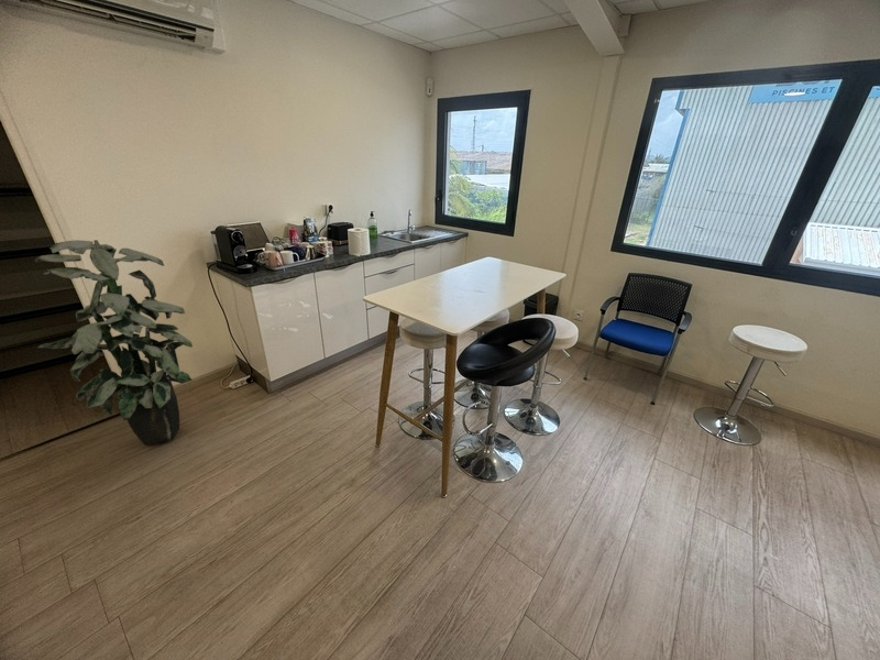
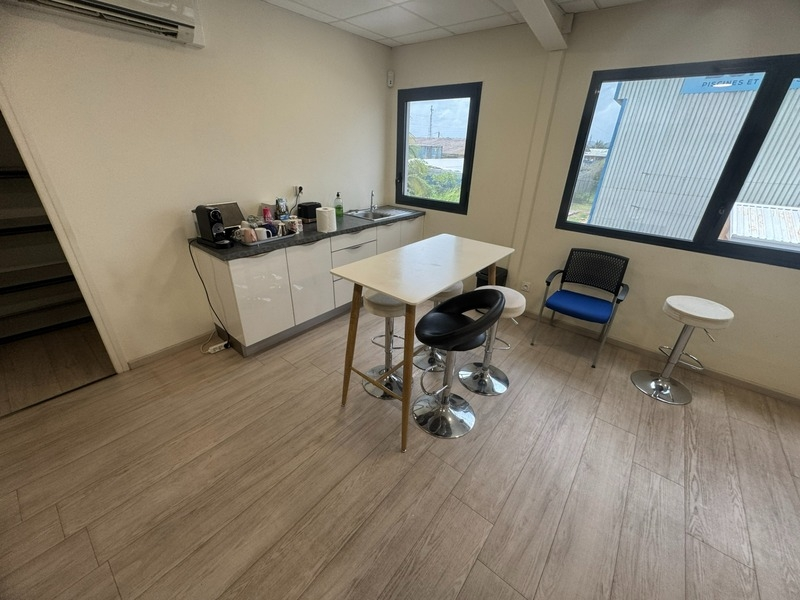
- indoor plant (124, 348)
